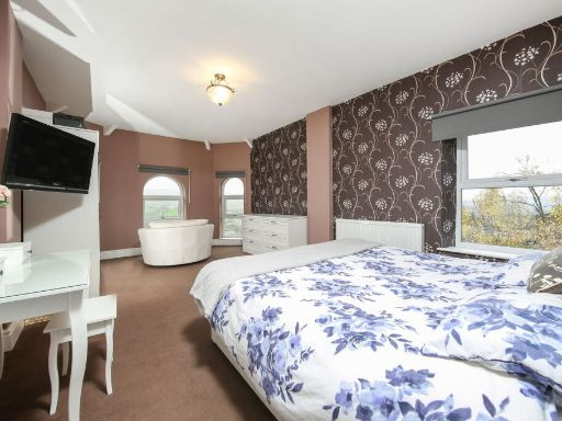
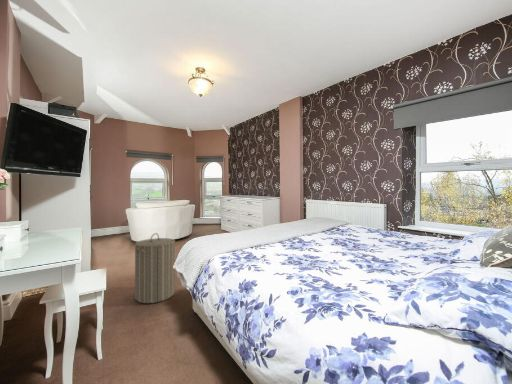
+ laundry hamper (155, 264)
